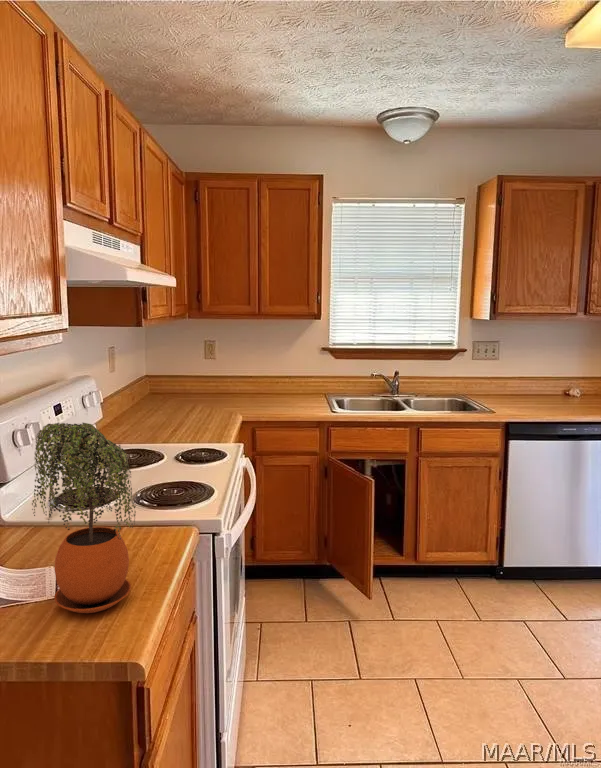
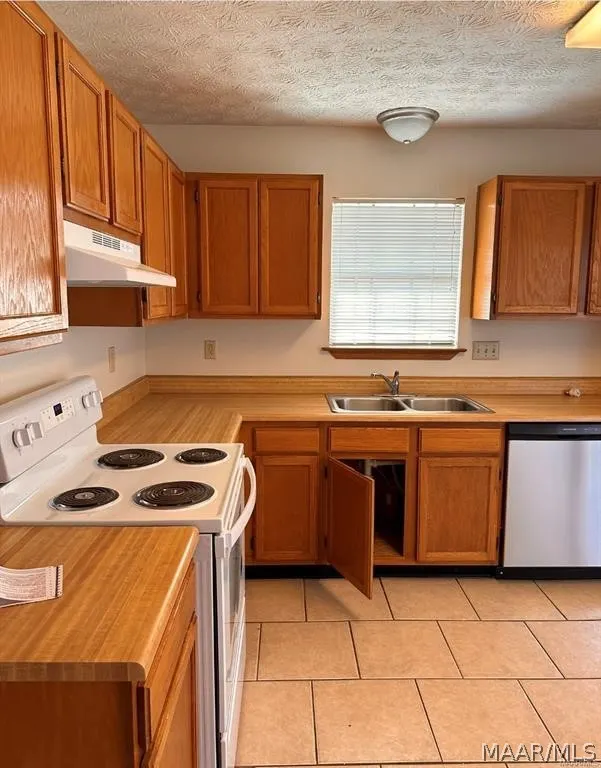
- potted plant (86, 515)
